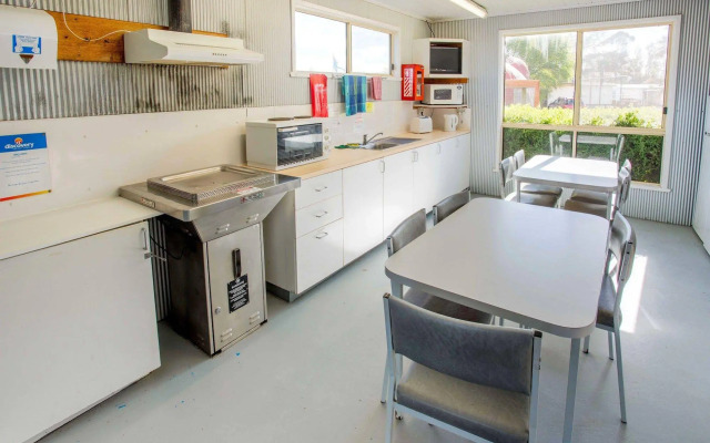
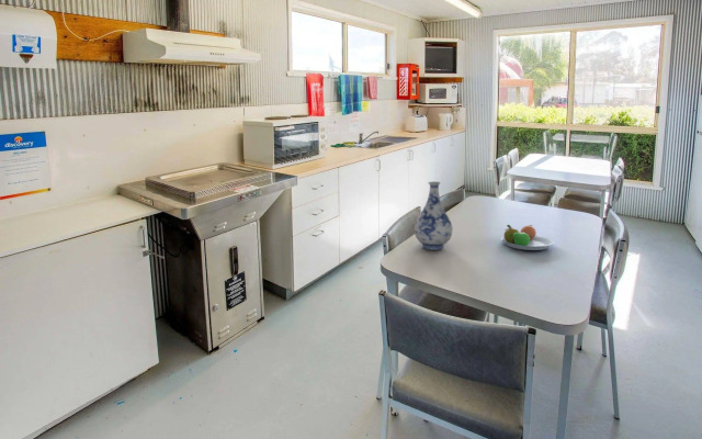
+ vase (433, 215)
+ fruit bowl (525, 235)
